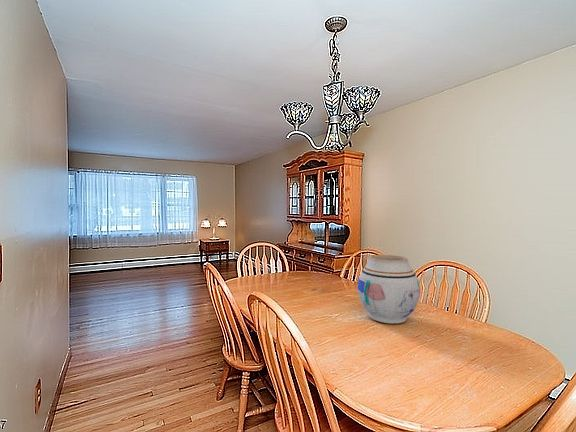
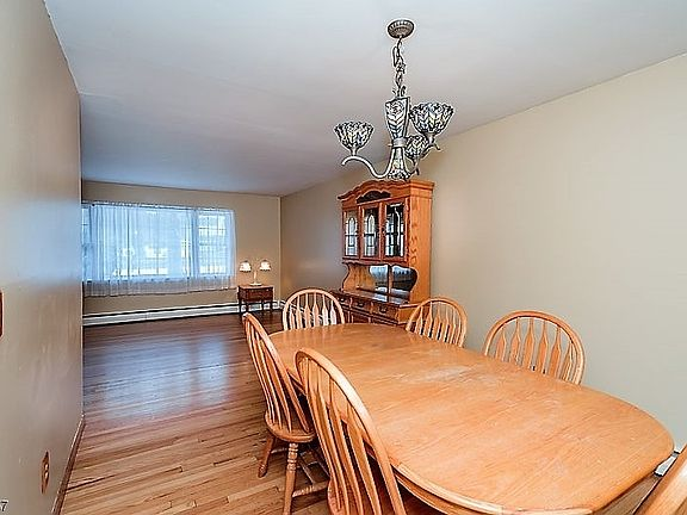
- vase (387, 287)
